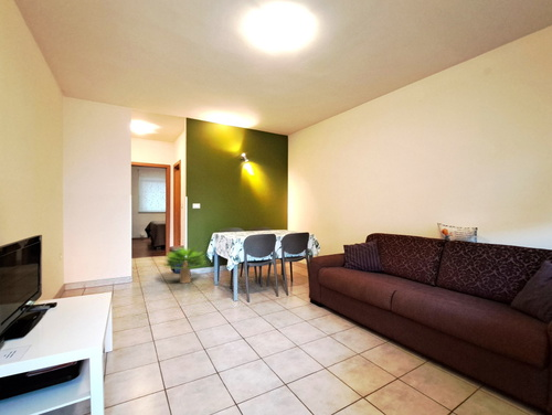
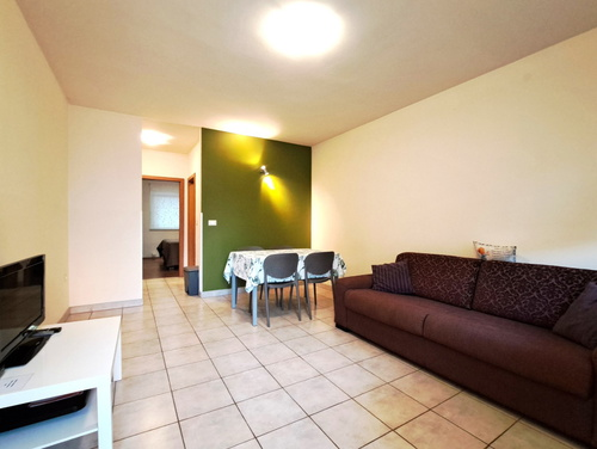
- potted plant (184, 263)
